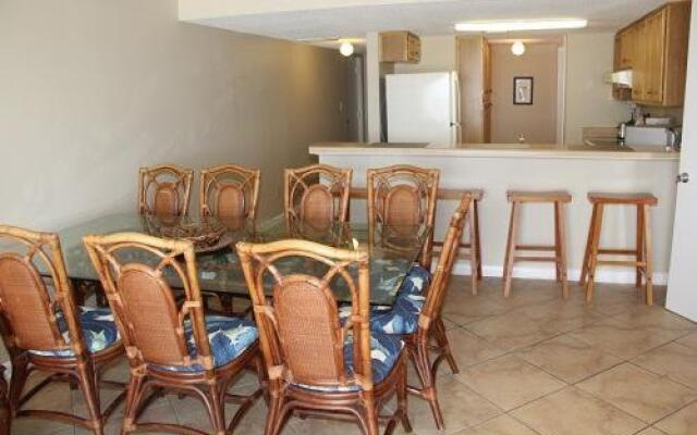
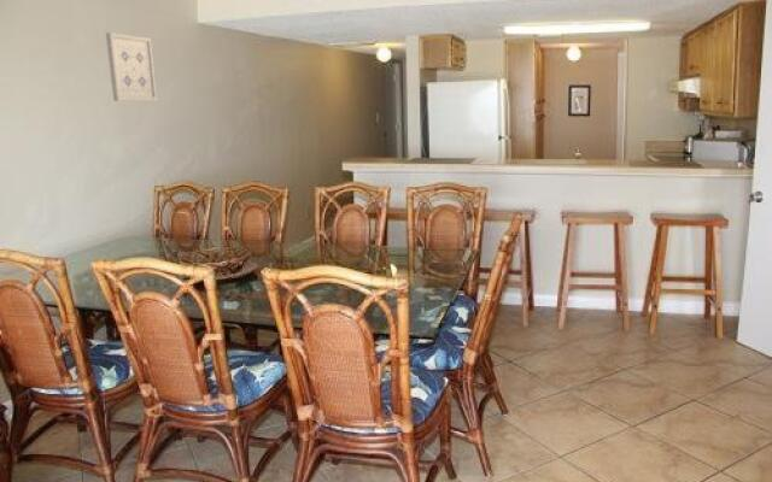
+ wall art (133, 67)
